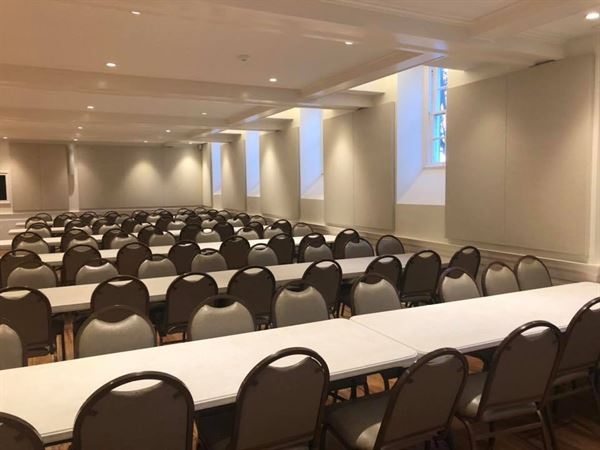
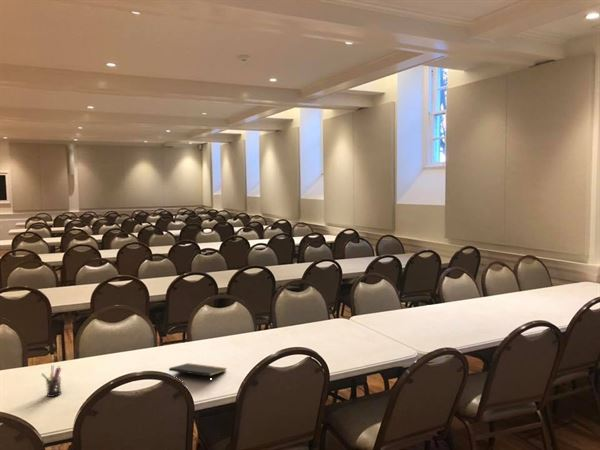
+ notepad (198, 369)
+ pen holder (51, 380)
